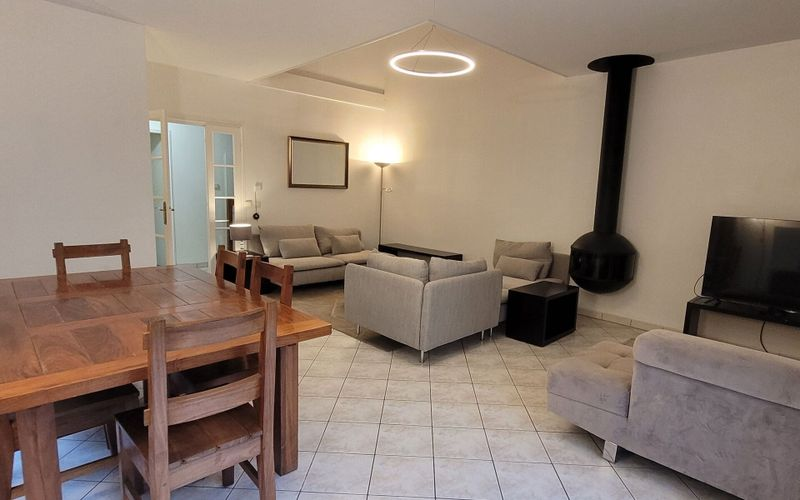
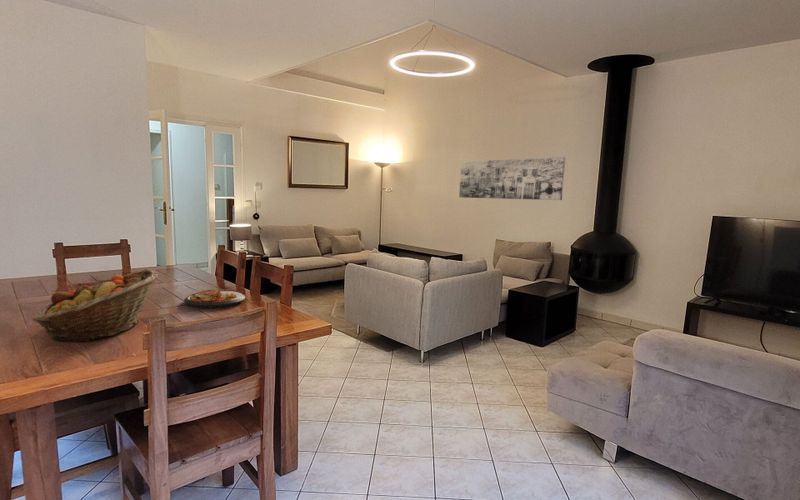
+ fruit basket (101, 301)
+ plate (215, 296)
+ wall art (506, 179)
